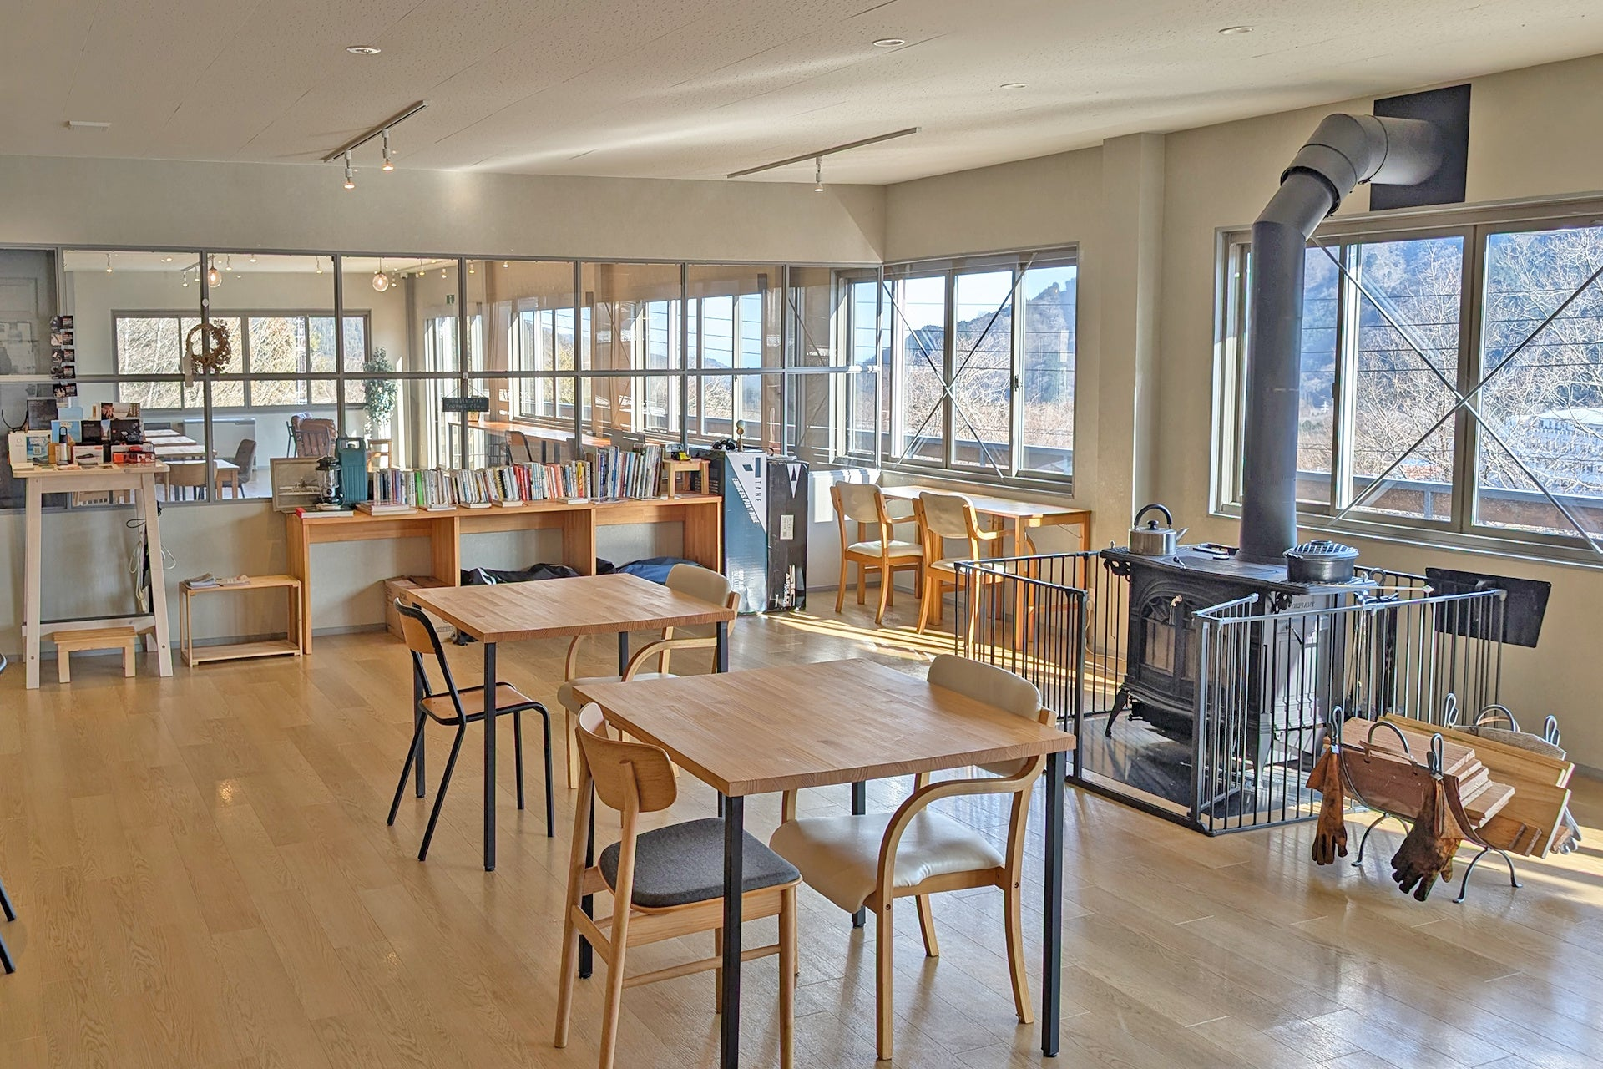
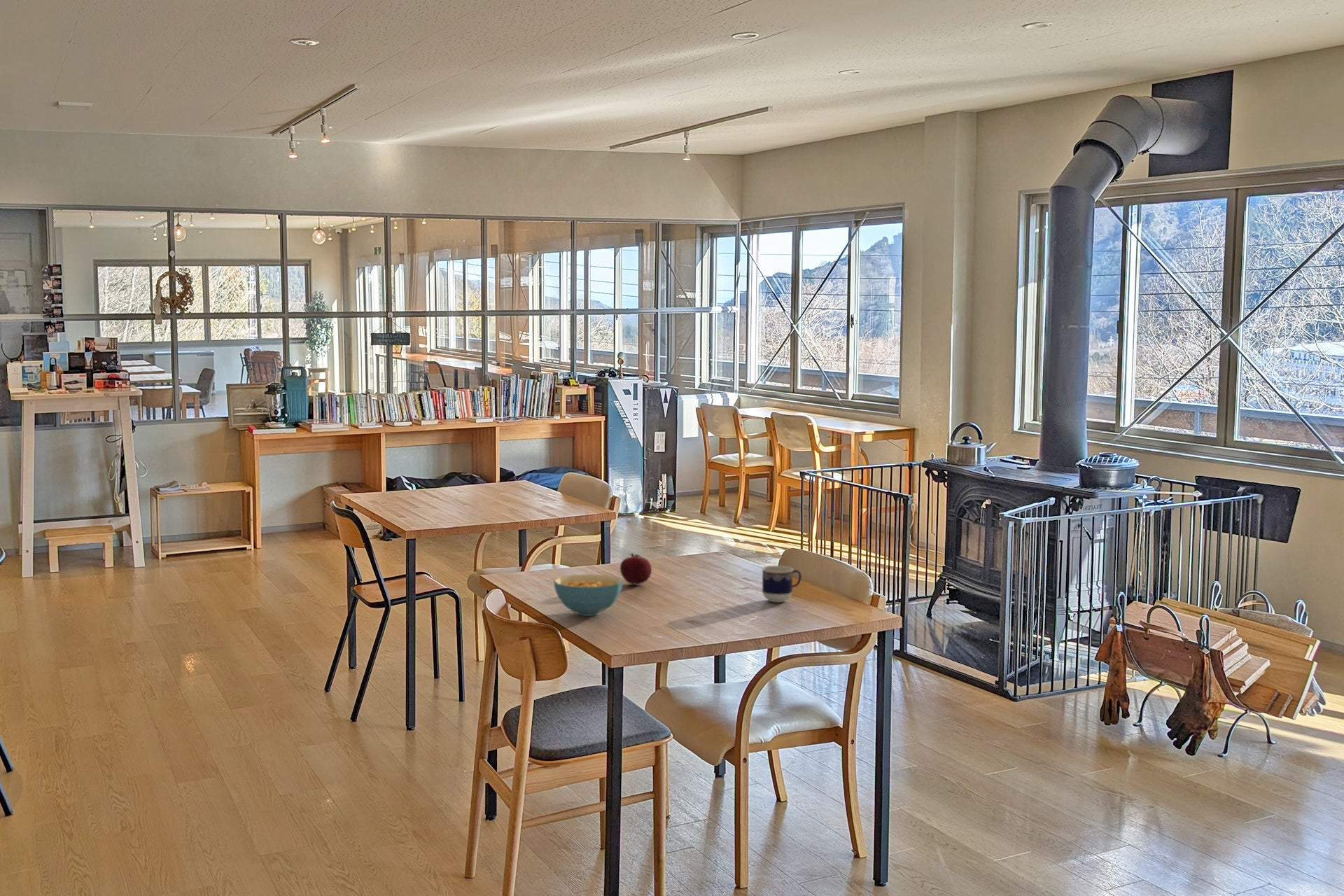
+ fruit (636, 568)
+ cereal bowl (588, 597)
+ cup (781, 584)
